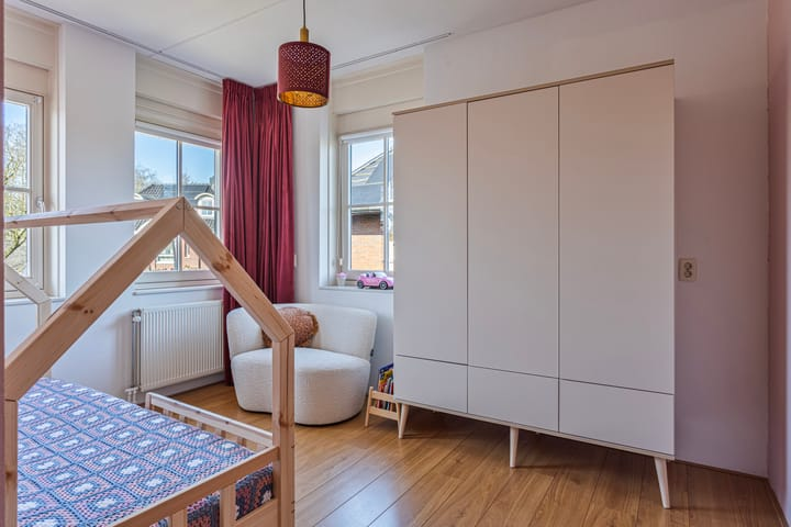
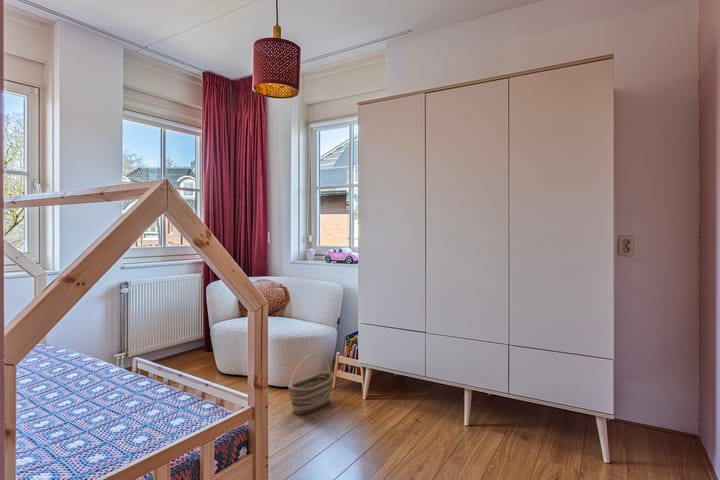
+ basket (311, 380)
